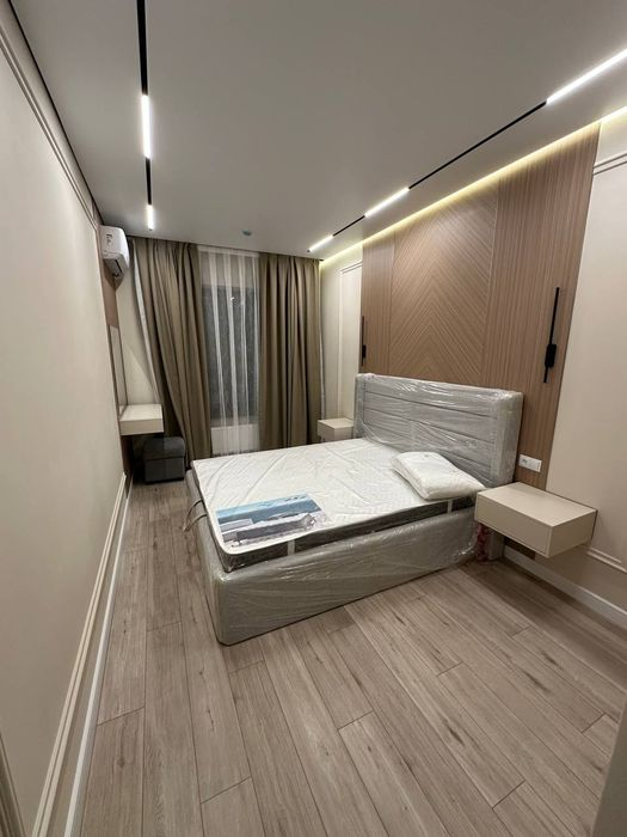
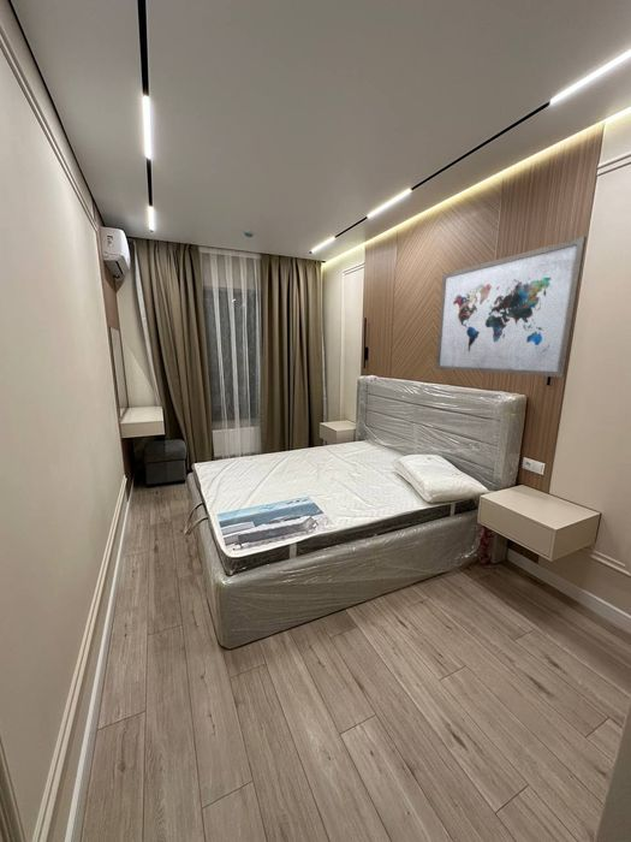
+ wall art (494, 318)
